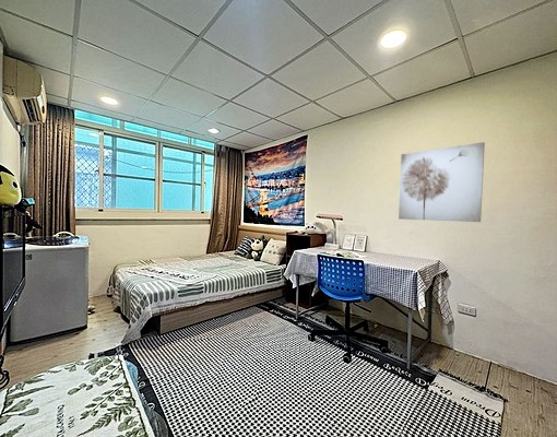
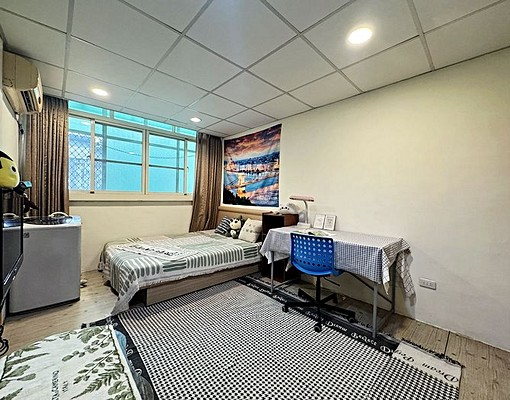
- wall art (437, 185)
